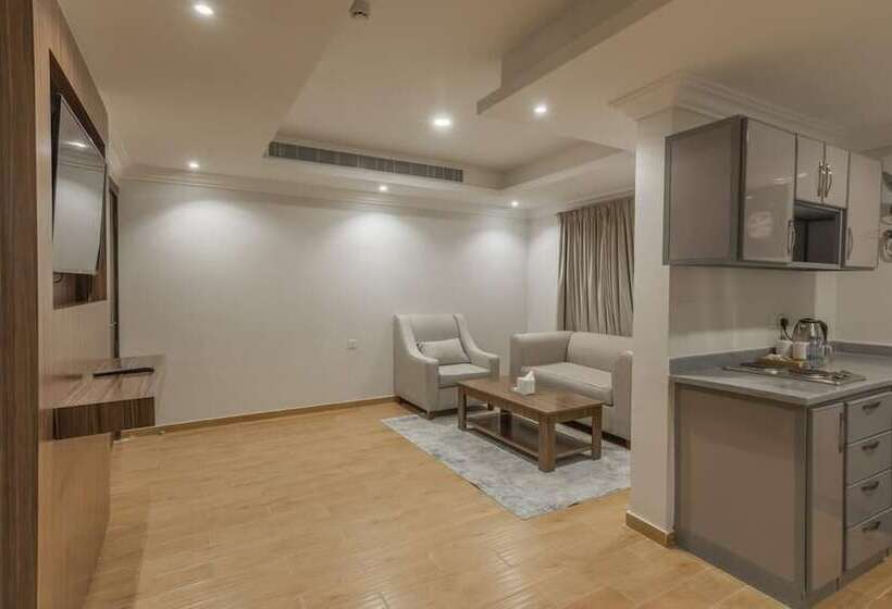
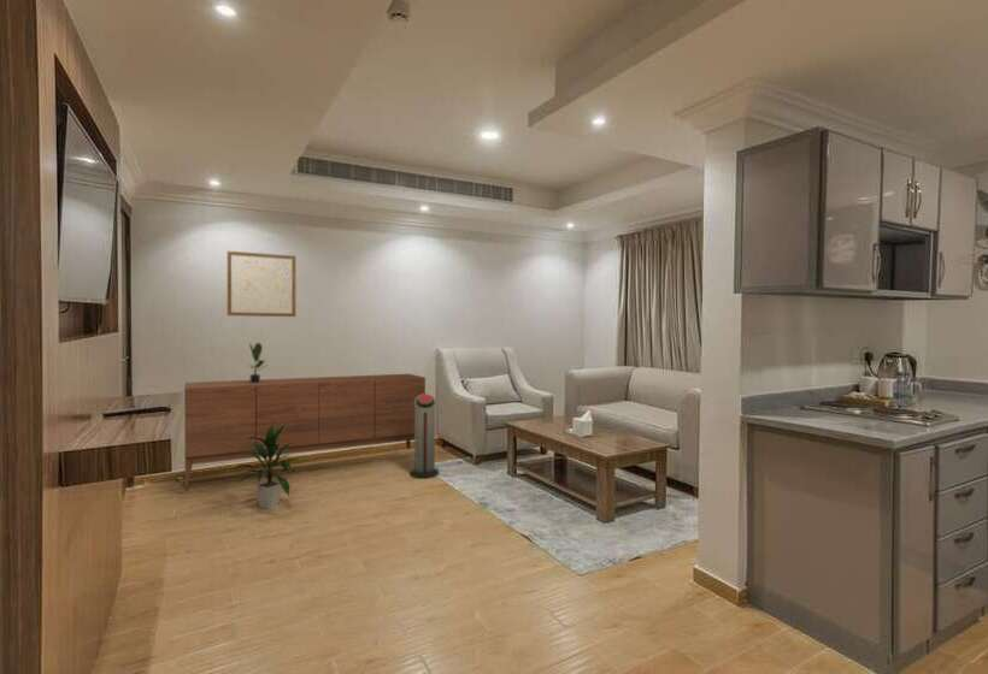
+ sideboard (313, 424)
+ wall art (259, 285)
+ potted plant (258, 362)
+ indoor plant (269, 466)
+ air purifier (424, 433)
